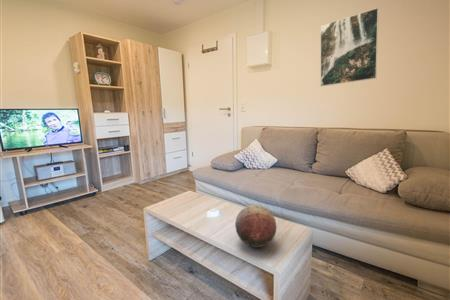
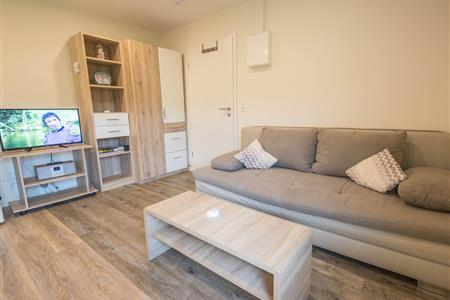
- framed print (347, 50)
- decorative orb (255, 225)
